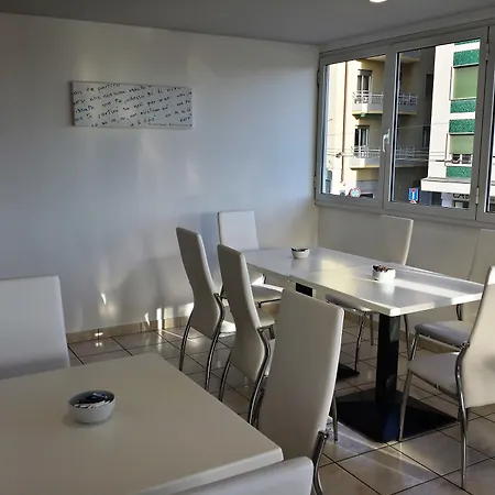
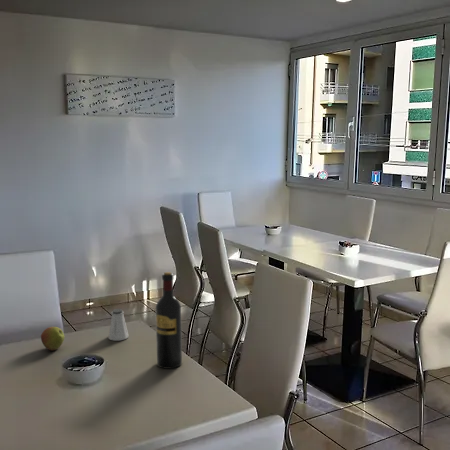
+ apple (52, 338)
+ saltshaker (117, 323)
+ wine bottle (168, 318)
